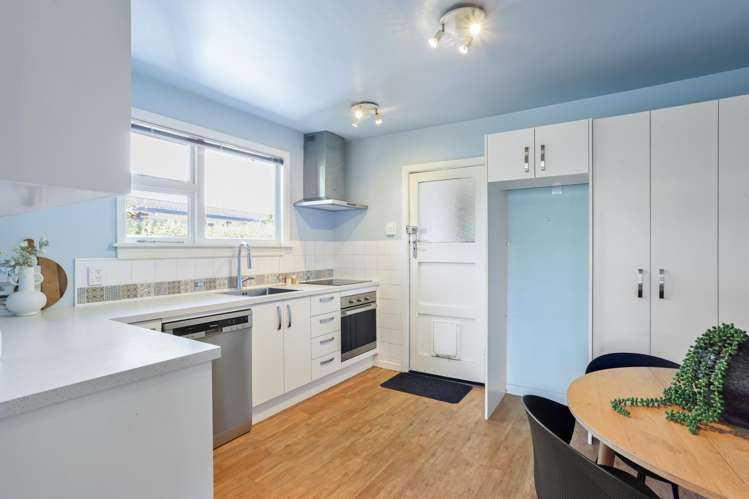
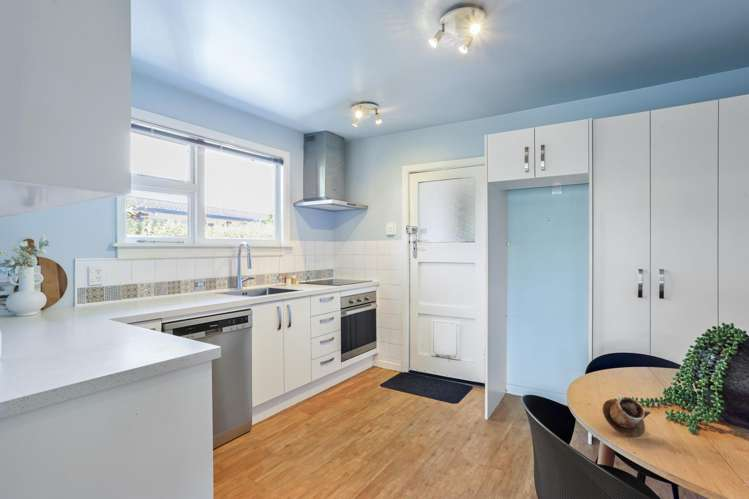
+ mug (626, 413)
